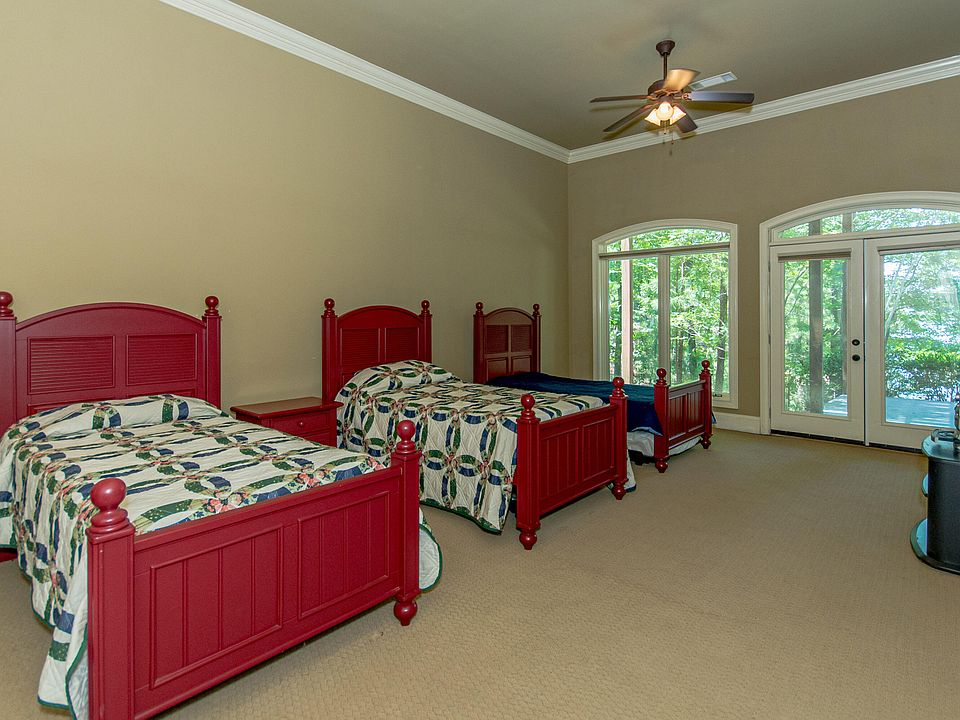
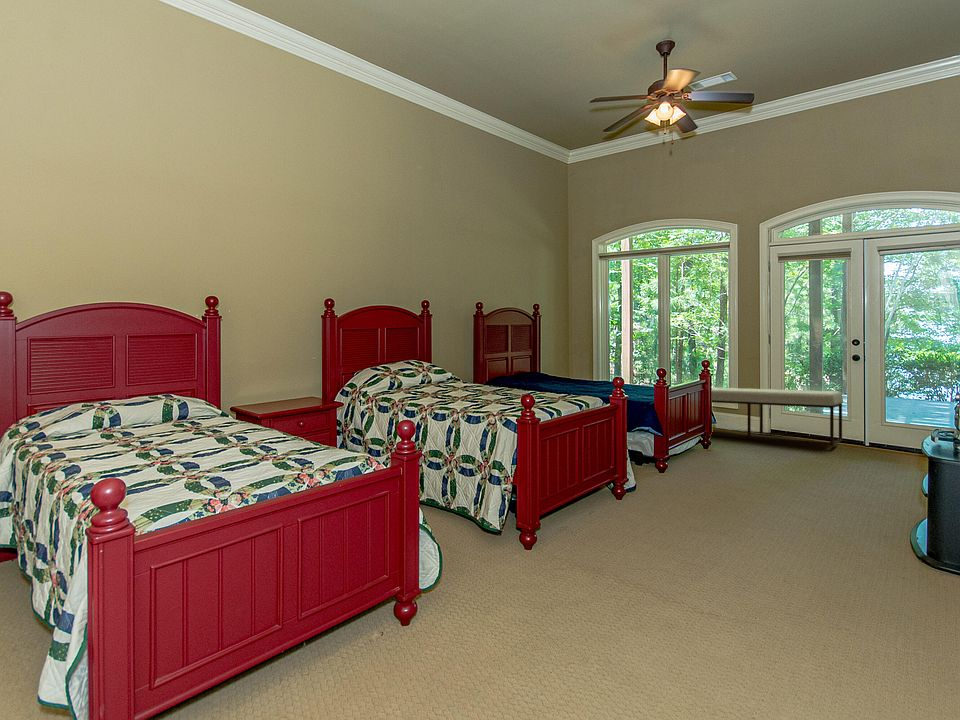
+ bench (750, 412)
